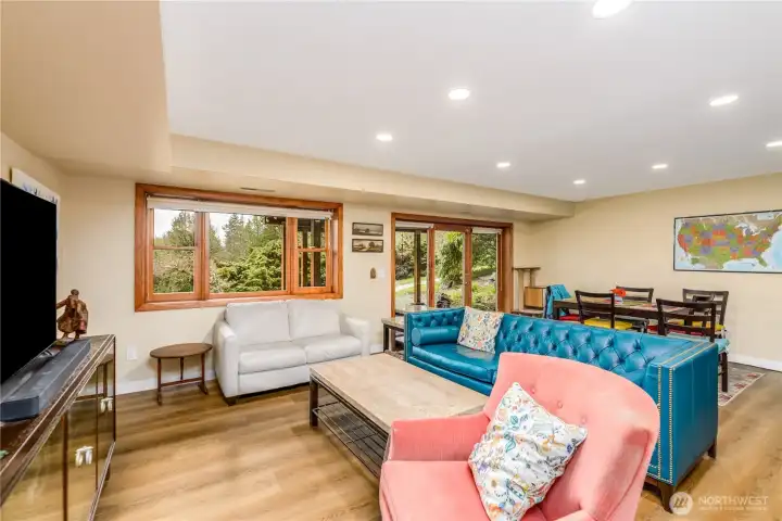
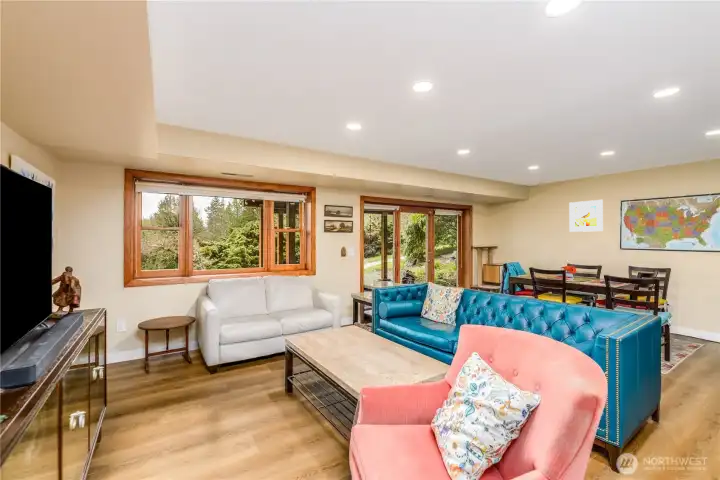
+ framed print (585, 216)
